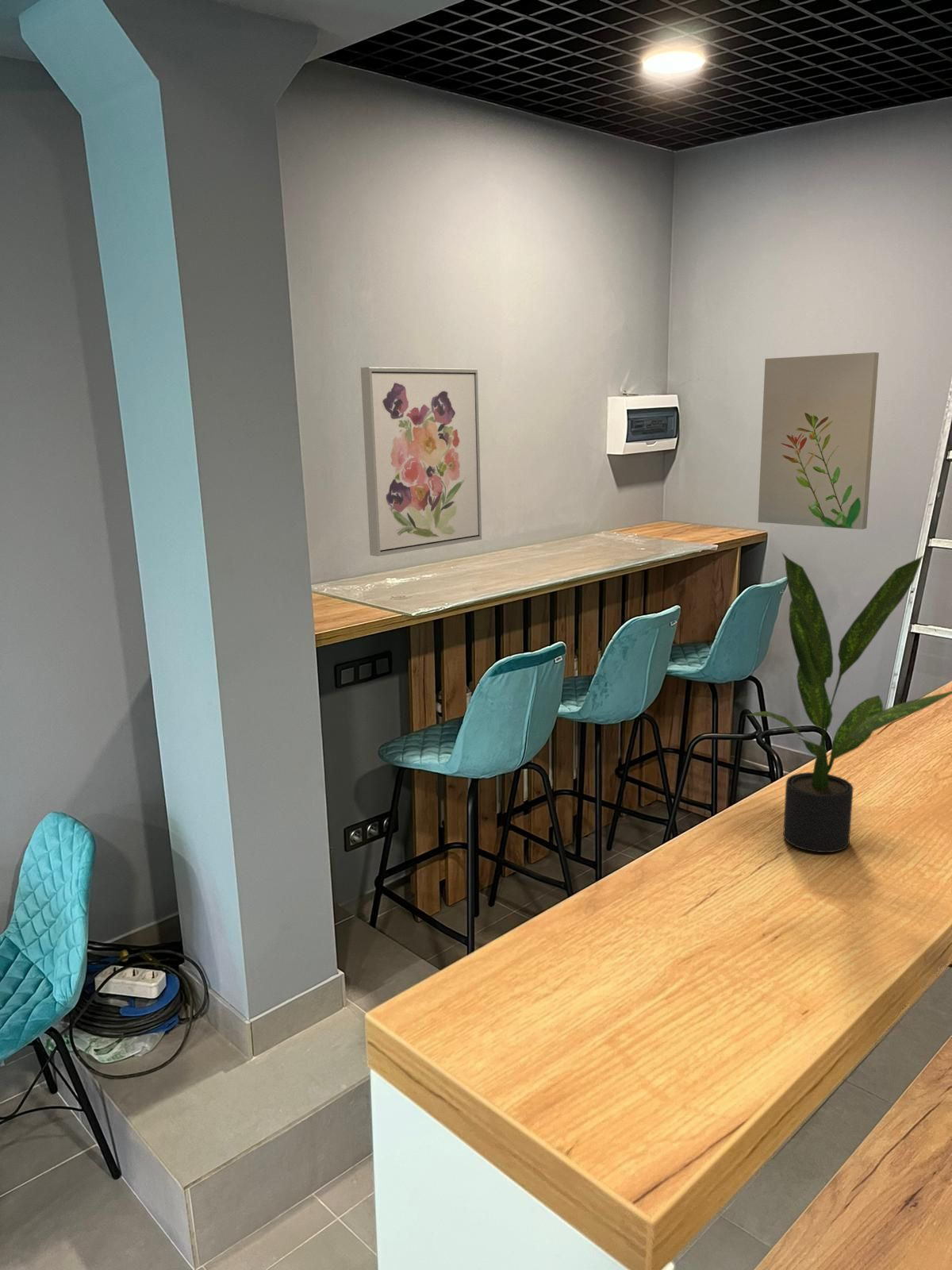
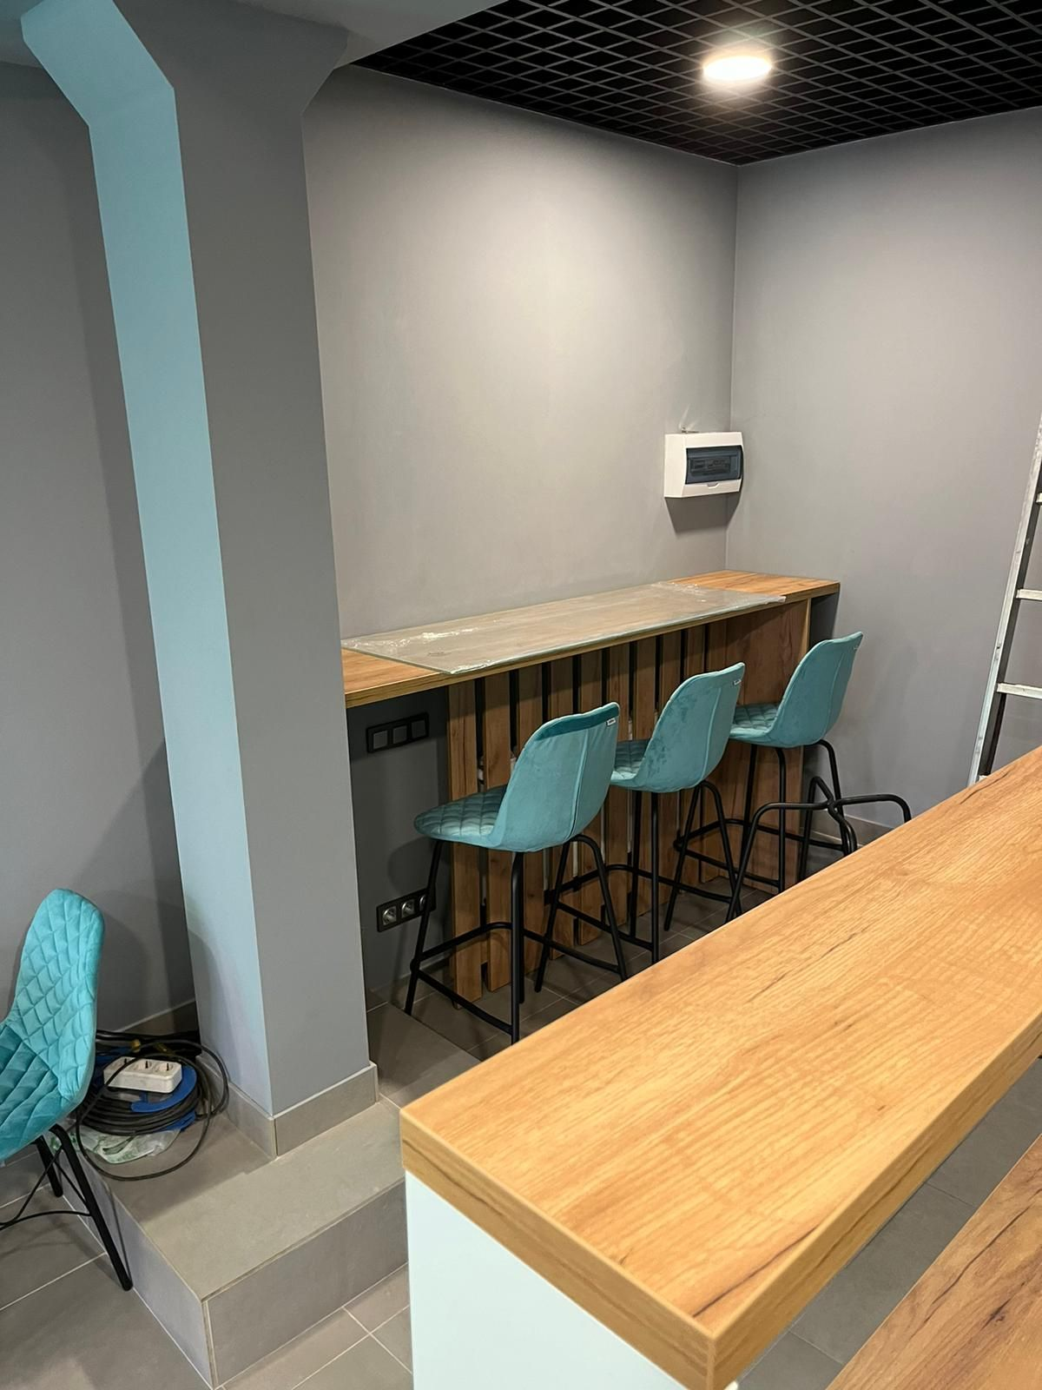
- wall art (815, 442)
- potted plant (855, 706)
- wall art (425, 460)
